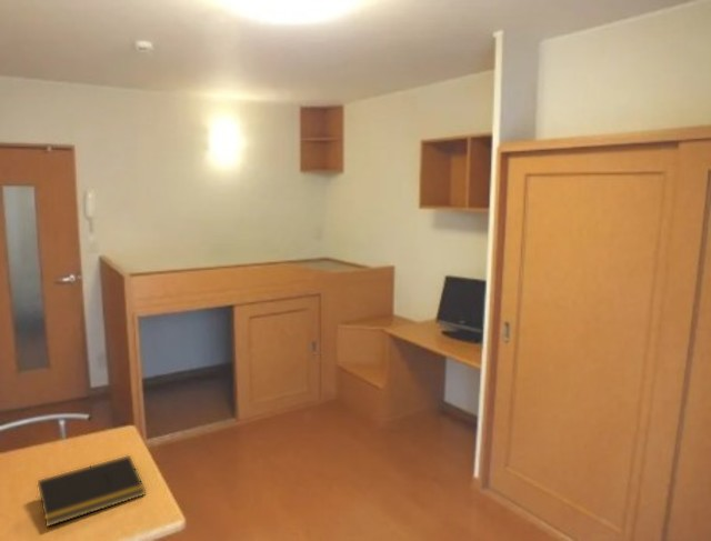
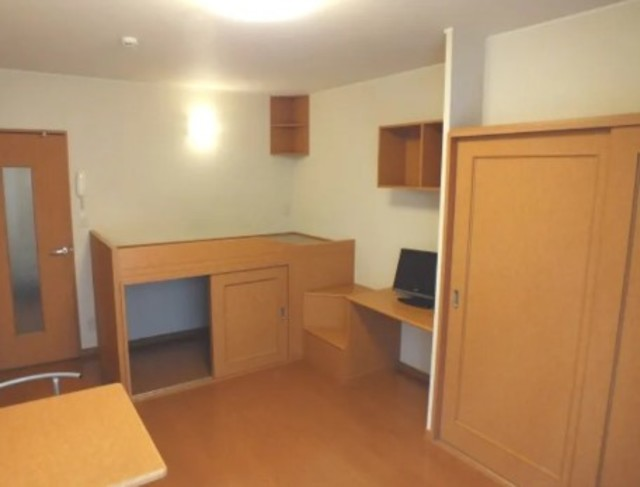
- notepad (92, 487)
